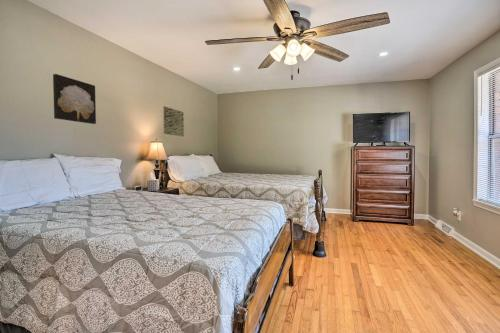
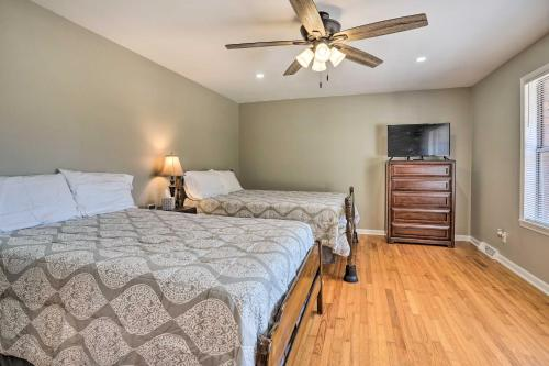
- wall art (174, 122)
- wall art (75, 100)
